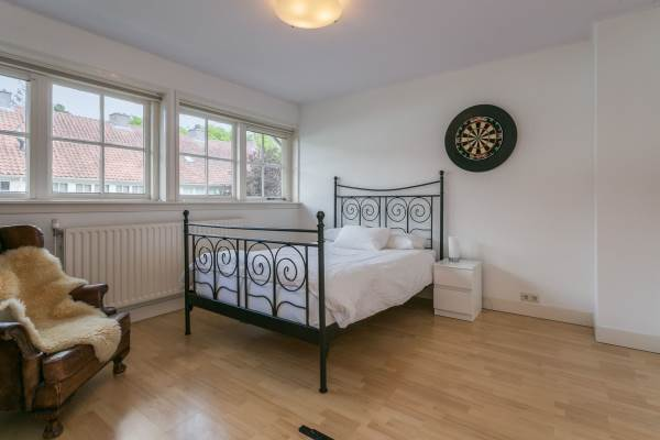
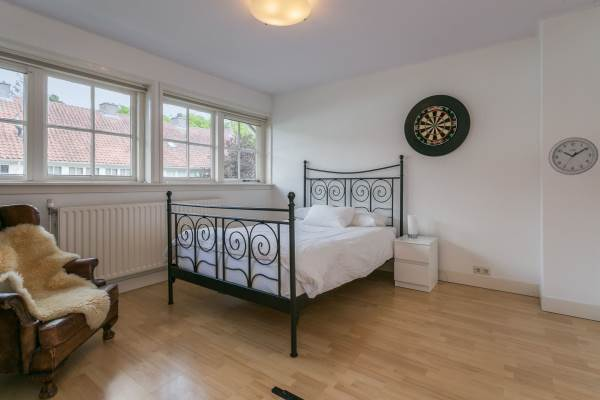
+ wall clock (572, 156)
